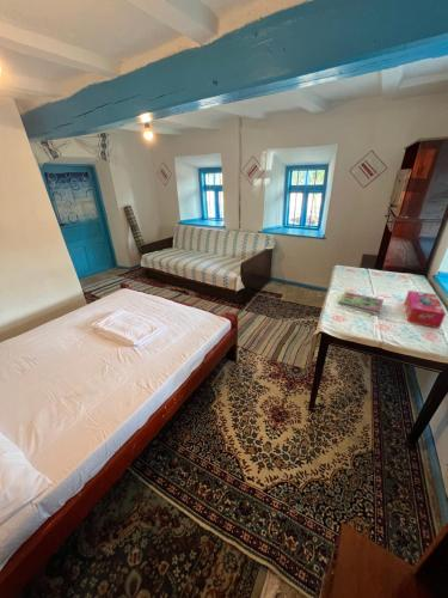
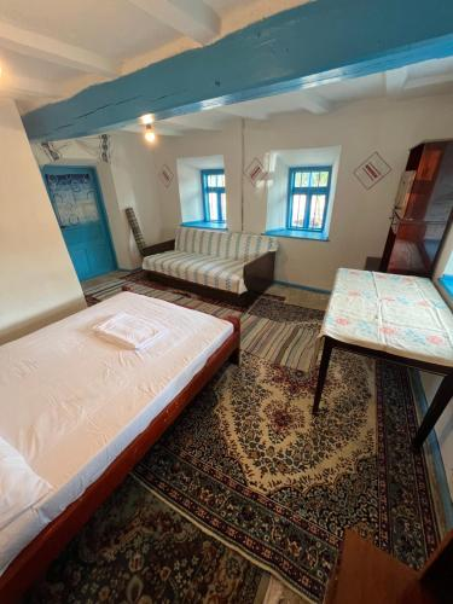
- book (360, 301)
- tissue box (422, 307)
